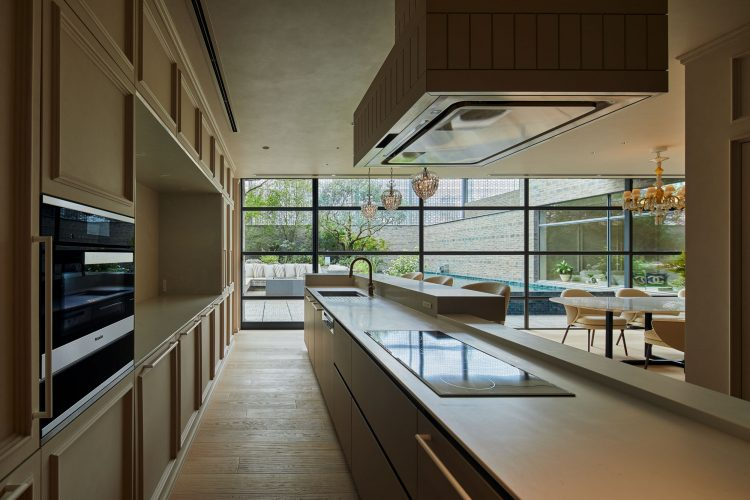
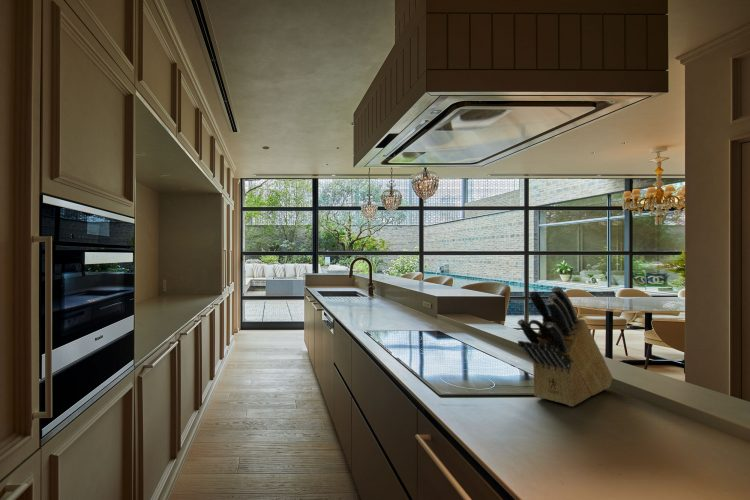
+ knife block (566, 339)
